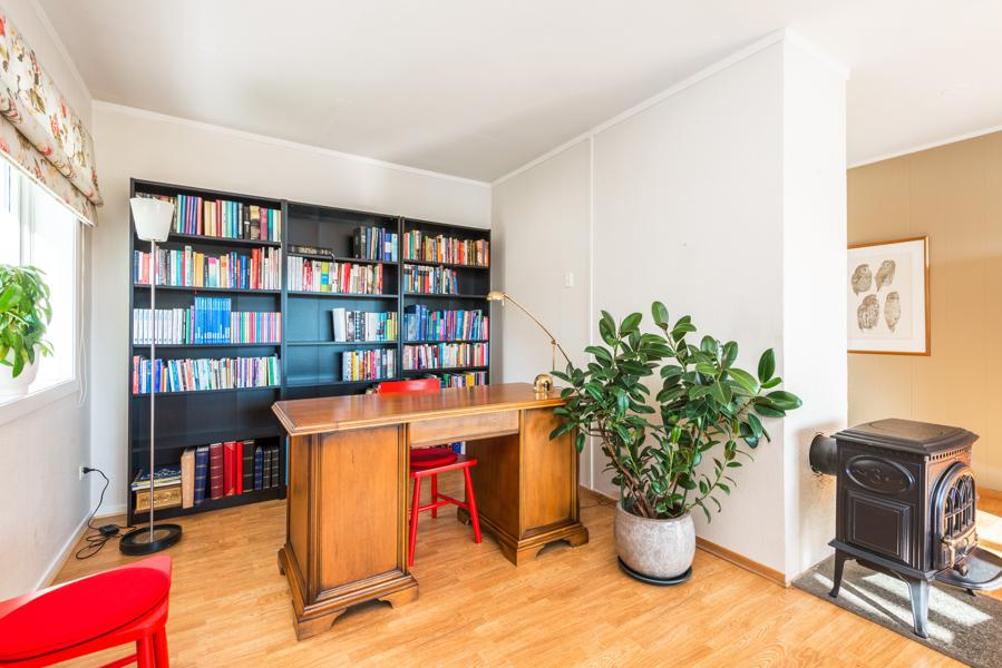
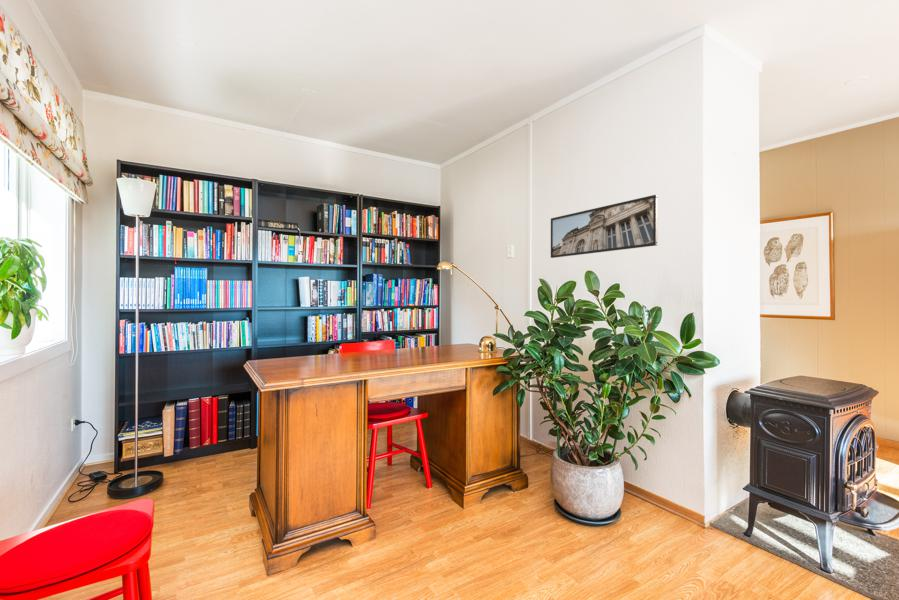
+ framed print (597, 230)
